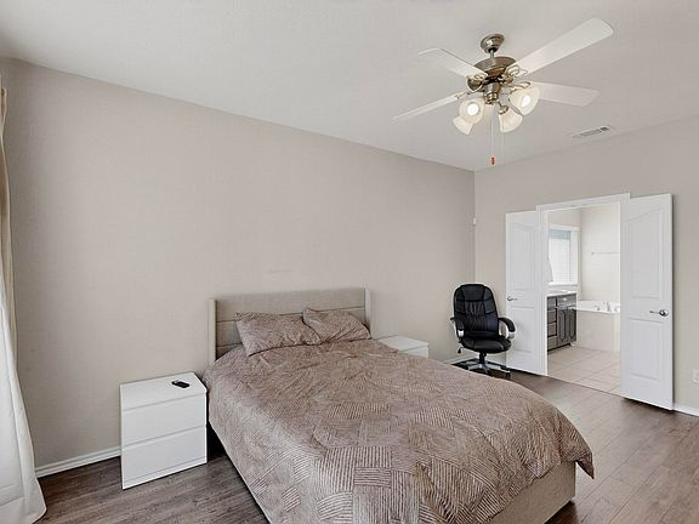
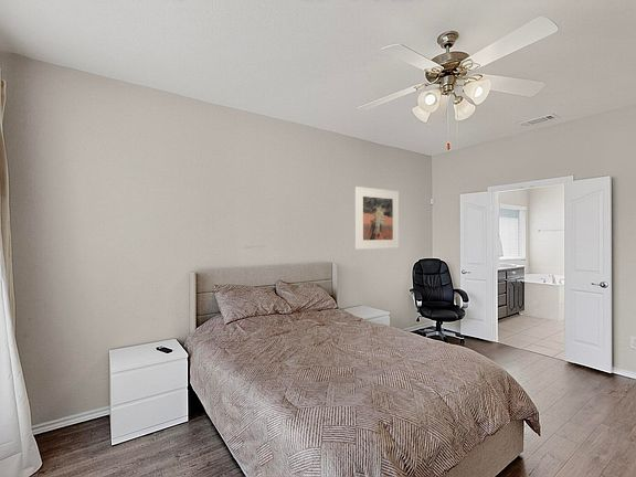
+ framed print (378, 219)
